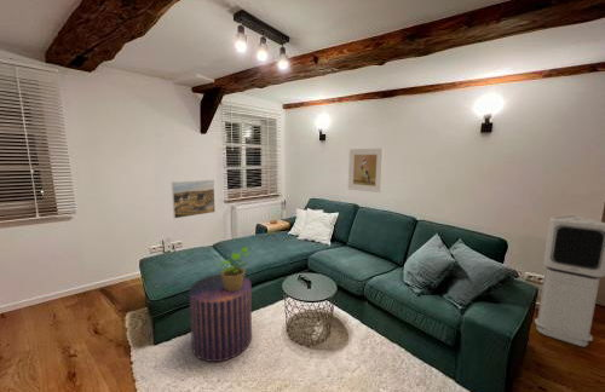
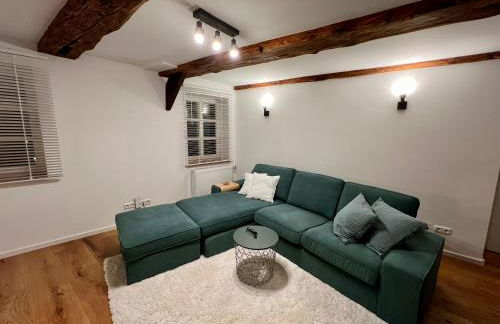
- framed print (364, 169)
- air purifier (567, 276)
- potted plant (232, 269)
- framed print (194, 197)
- pouf (221, 313)
